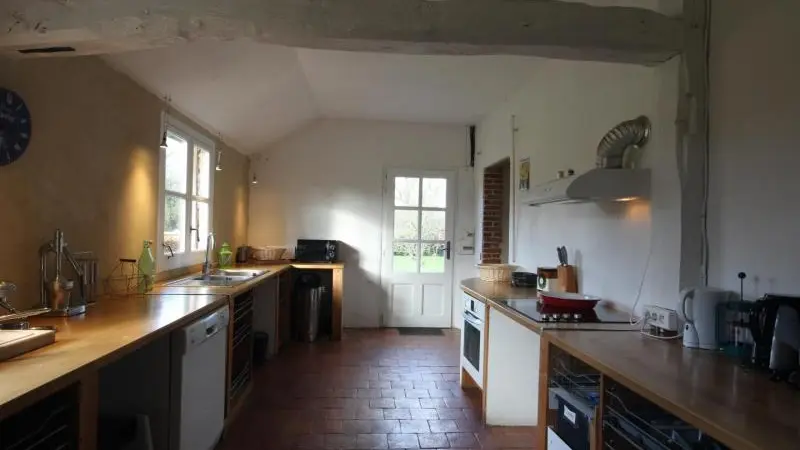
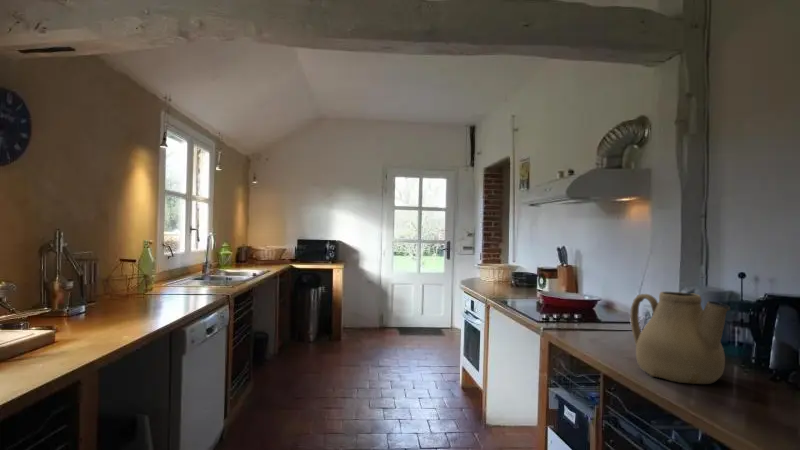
+ teapot (675, 333)
